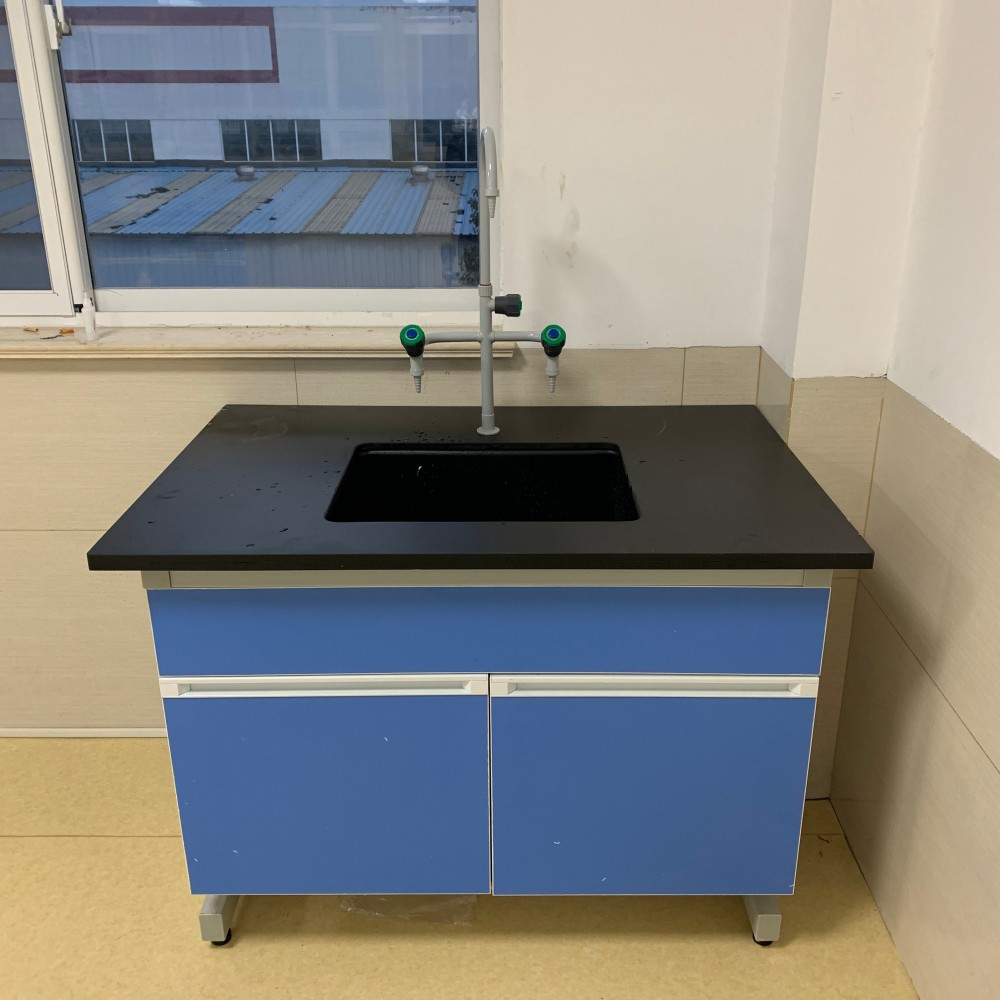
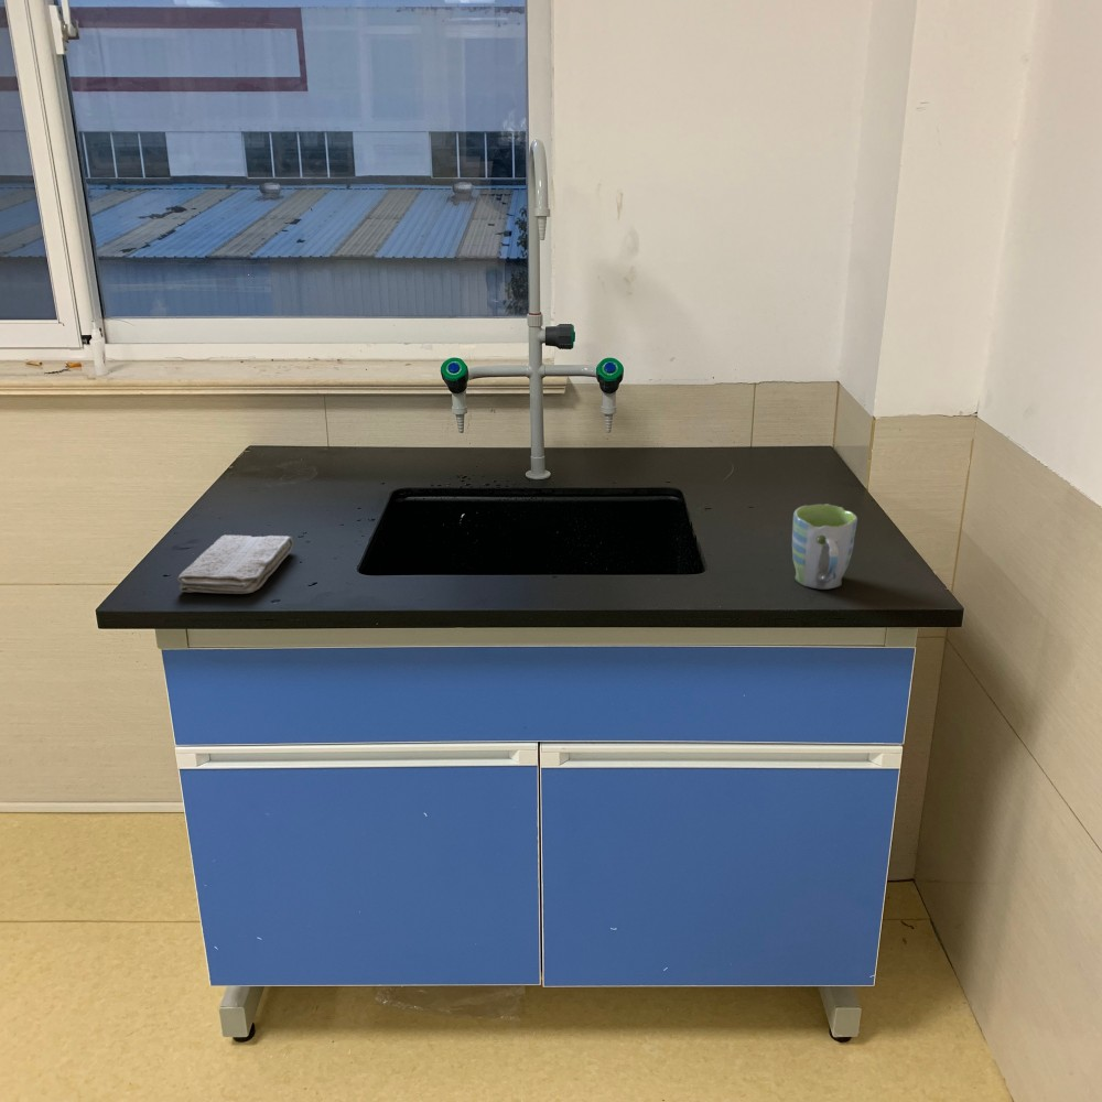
+ mug (823, 551)
+ washcloth (237, 561)
